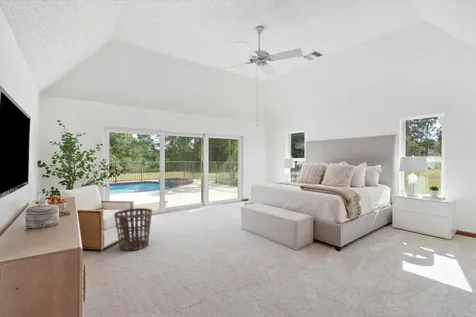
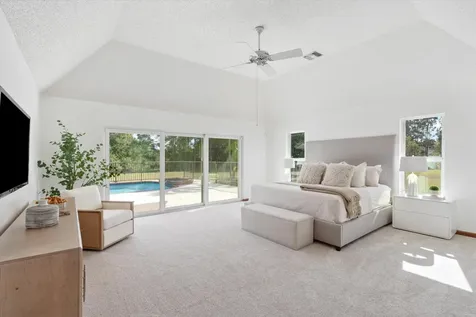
- basket (133, 228)
